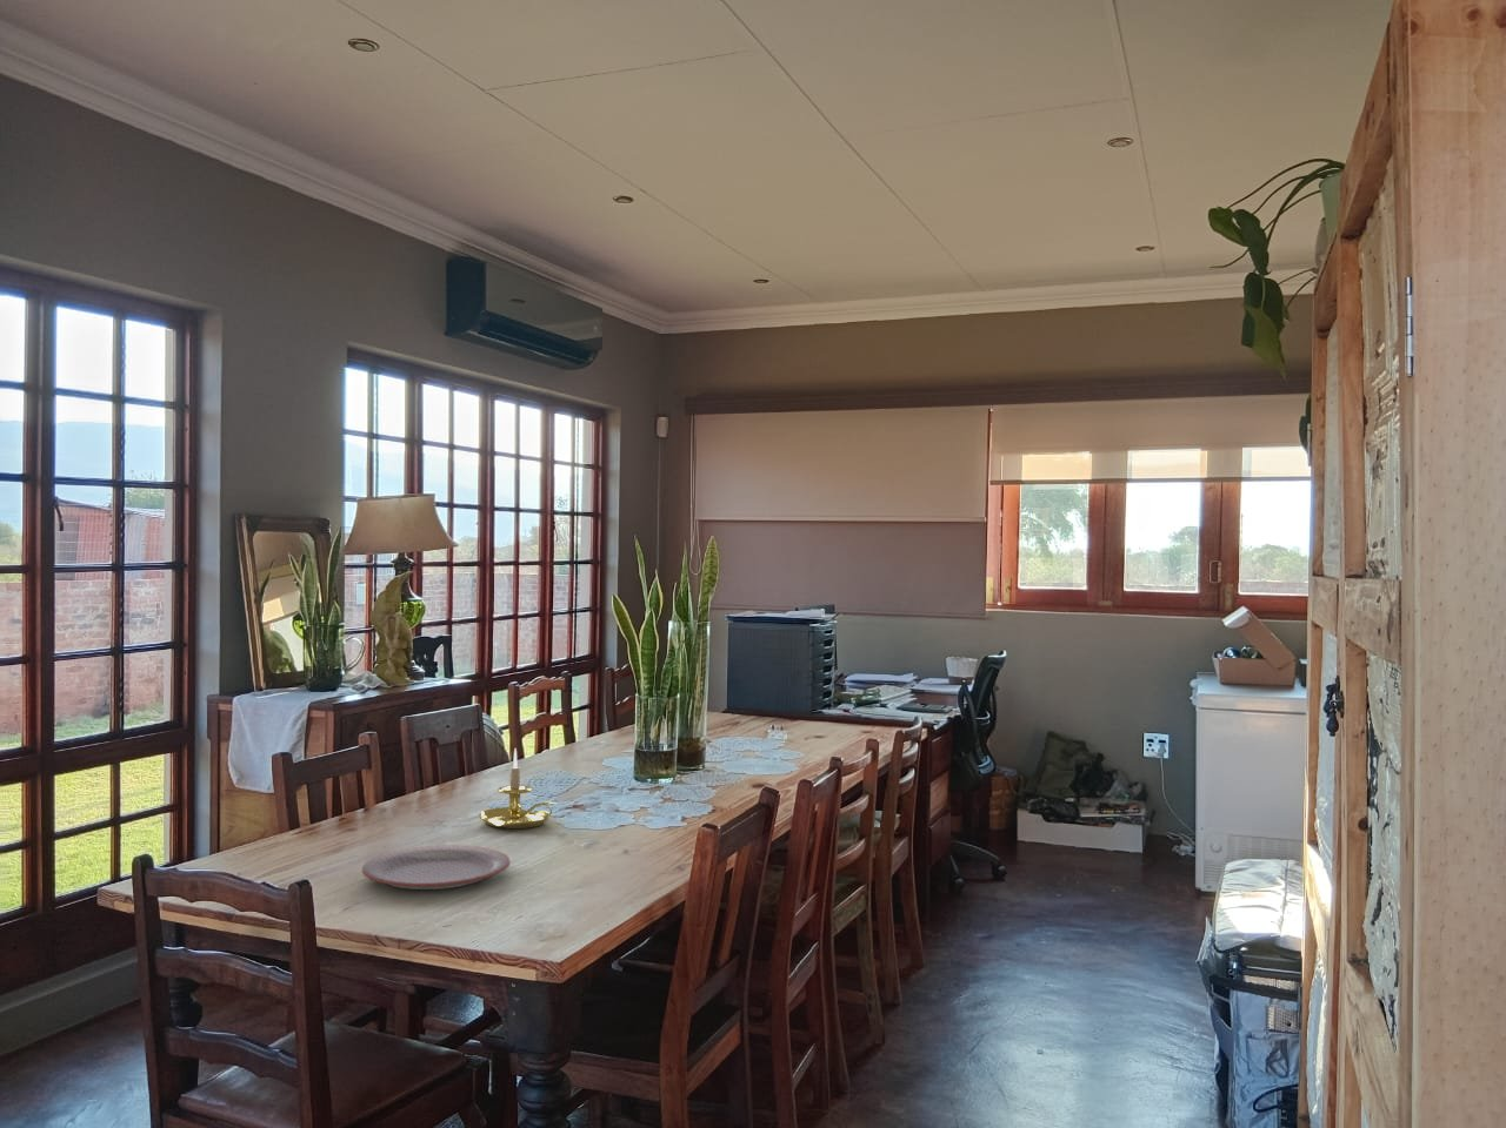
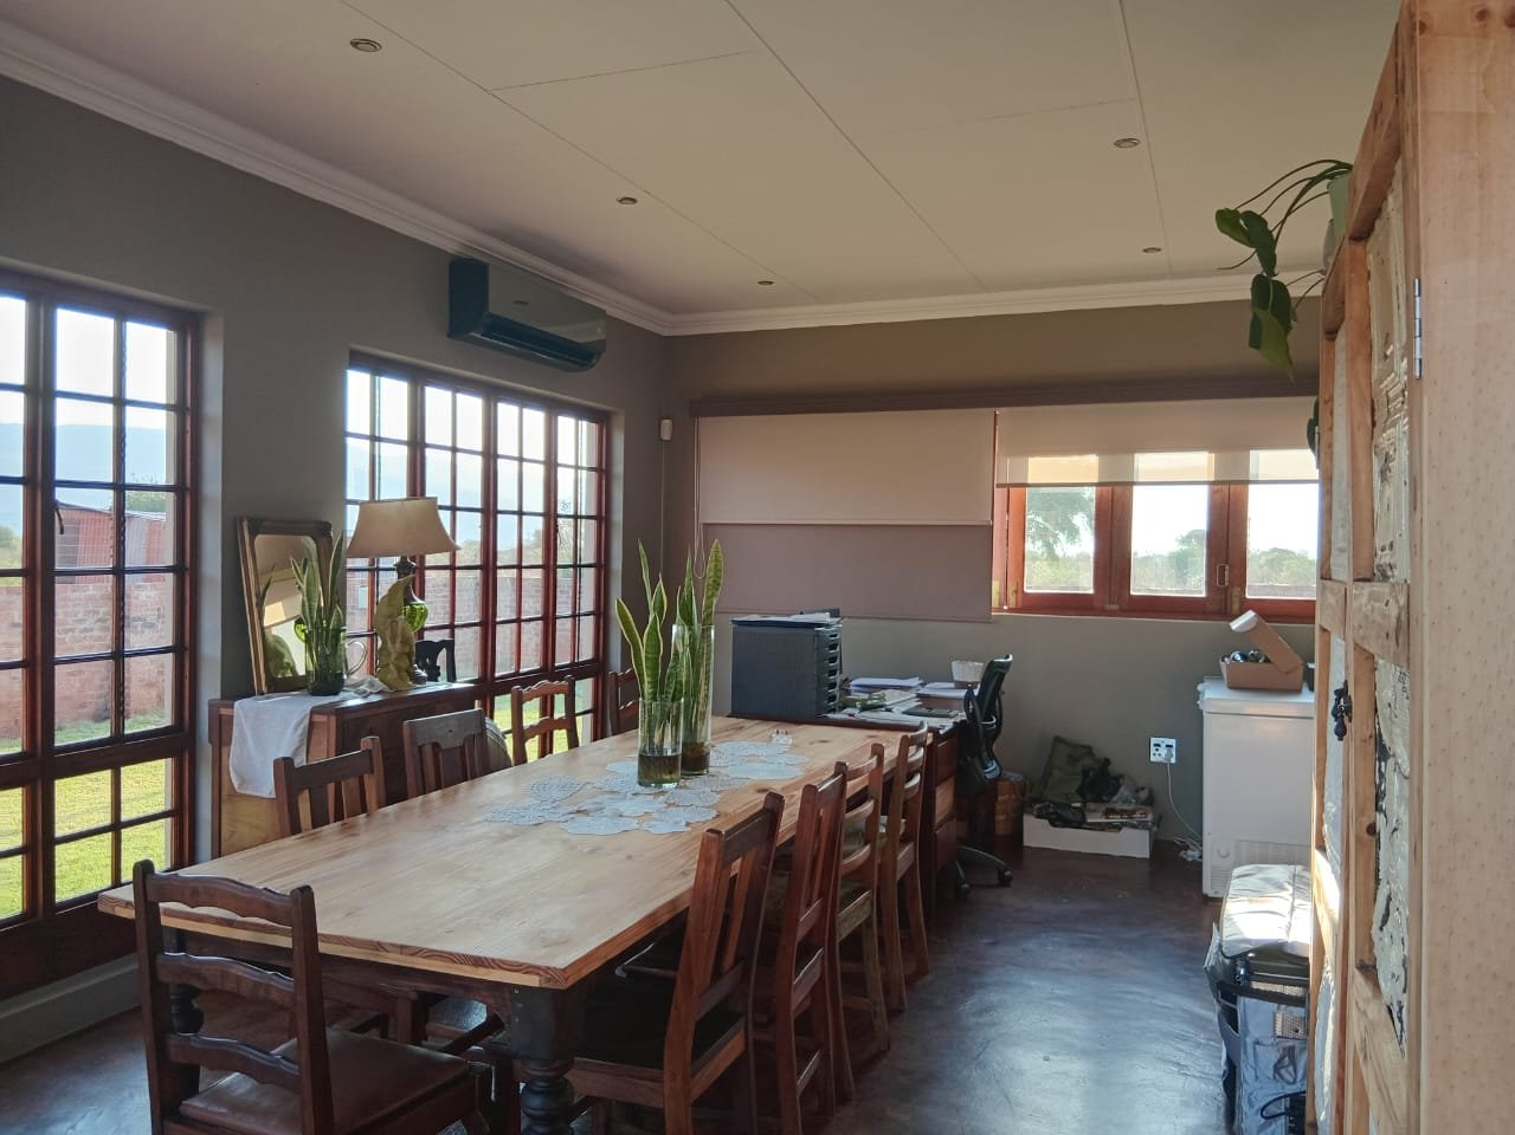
- candle holder (519, 784)
- plate (436, 869)
